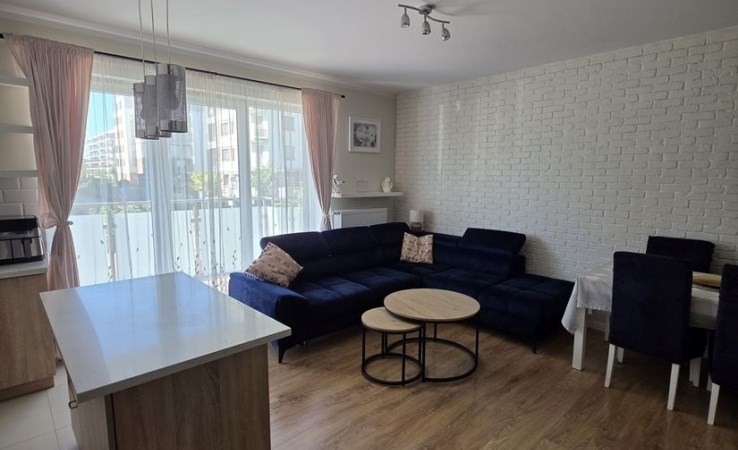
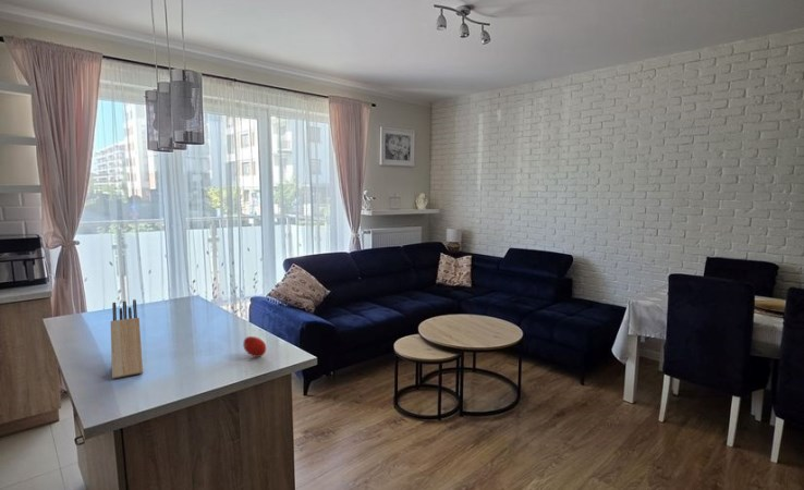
+ fruit (255, 345)
+ knife block (125, 335)
